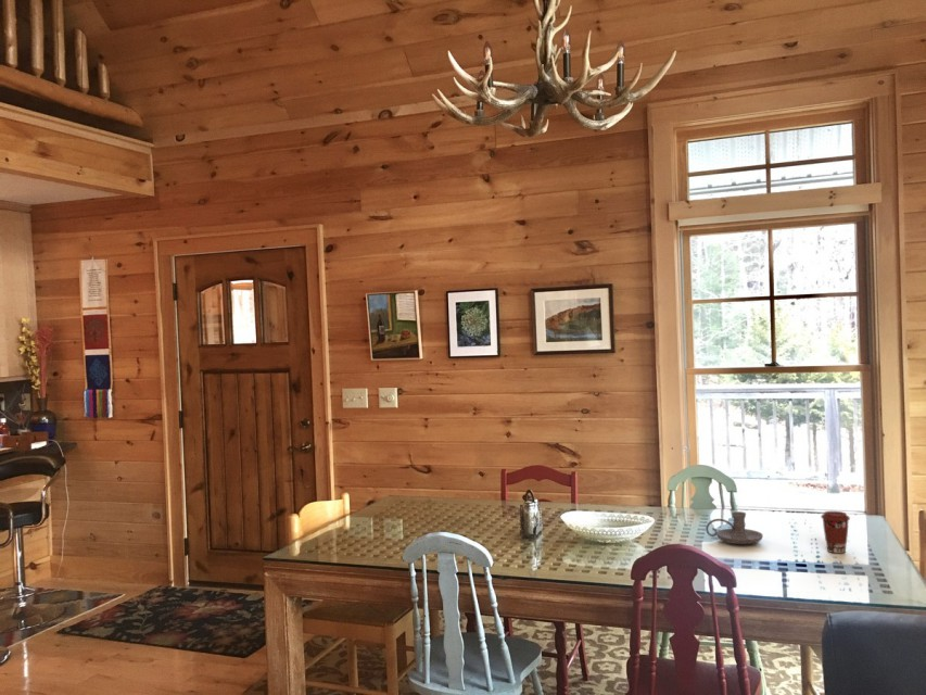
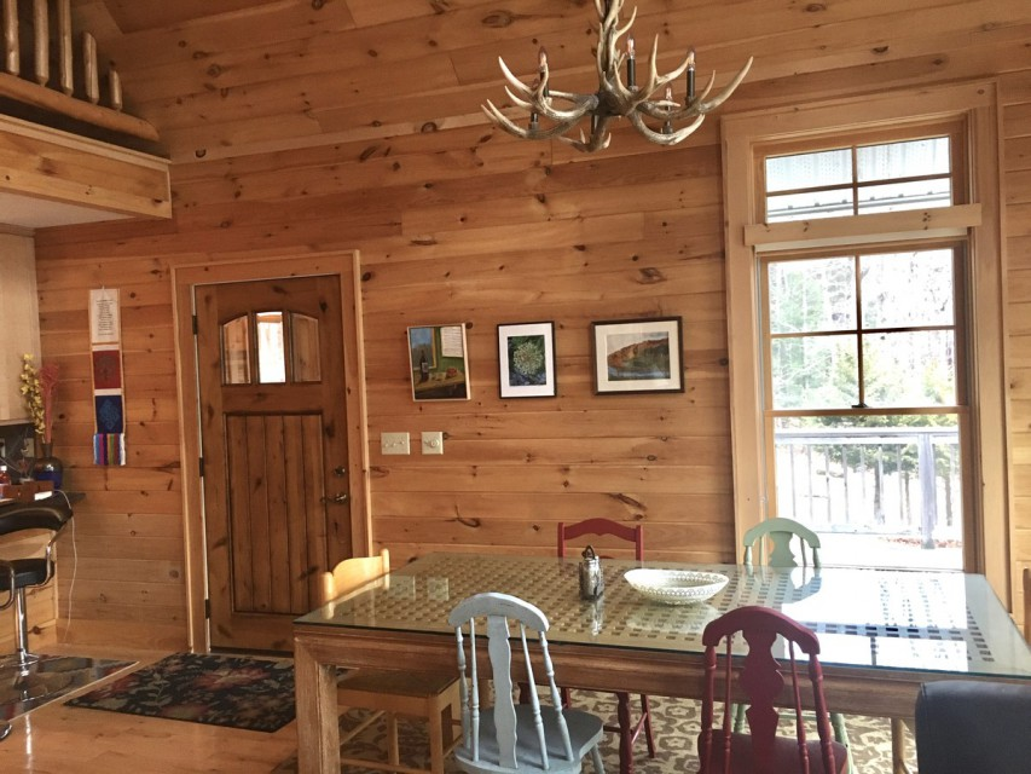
- coffee cup (835, 531)
- candle holder (734, 527)
